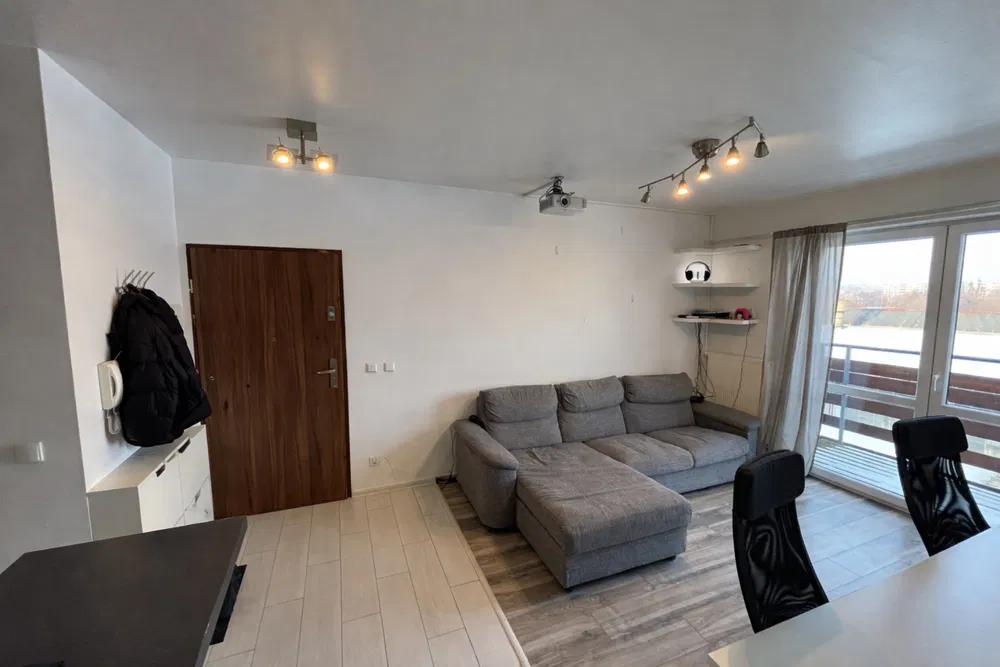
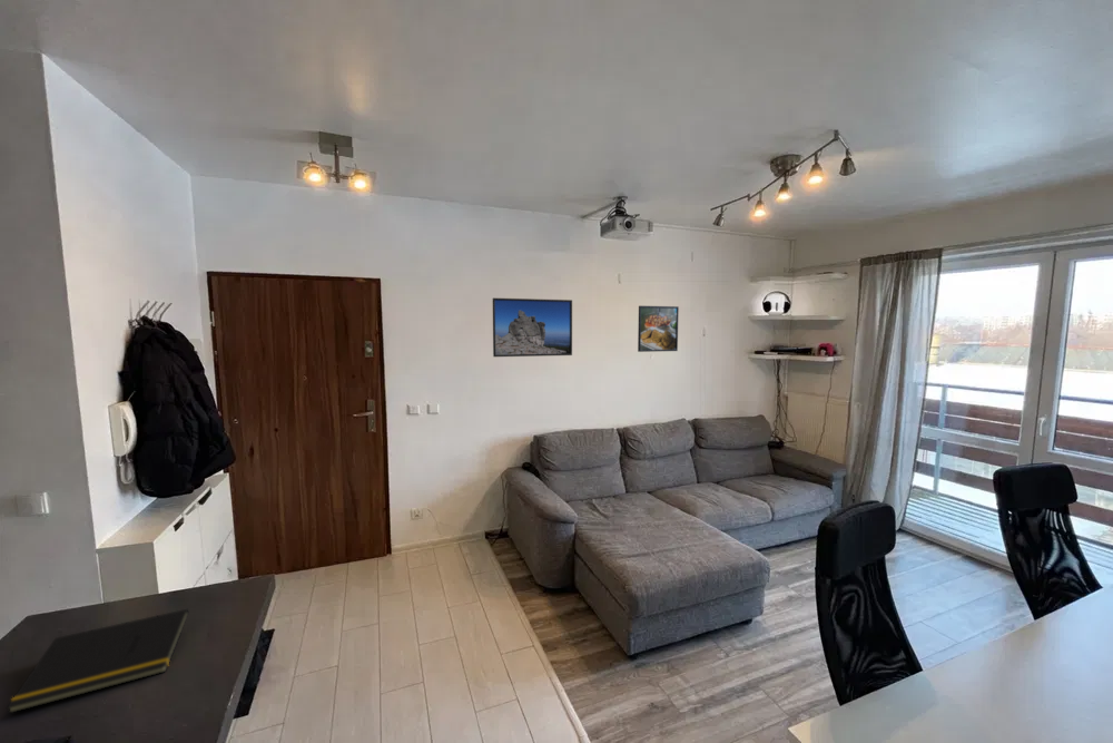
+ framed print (533, 327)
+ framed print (658, 329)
+ notepad (109, 654)
